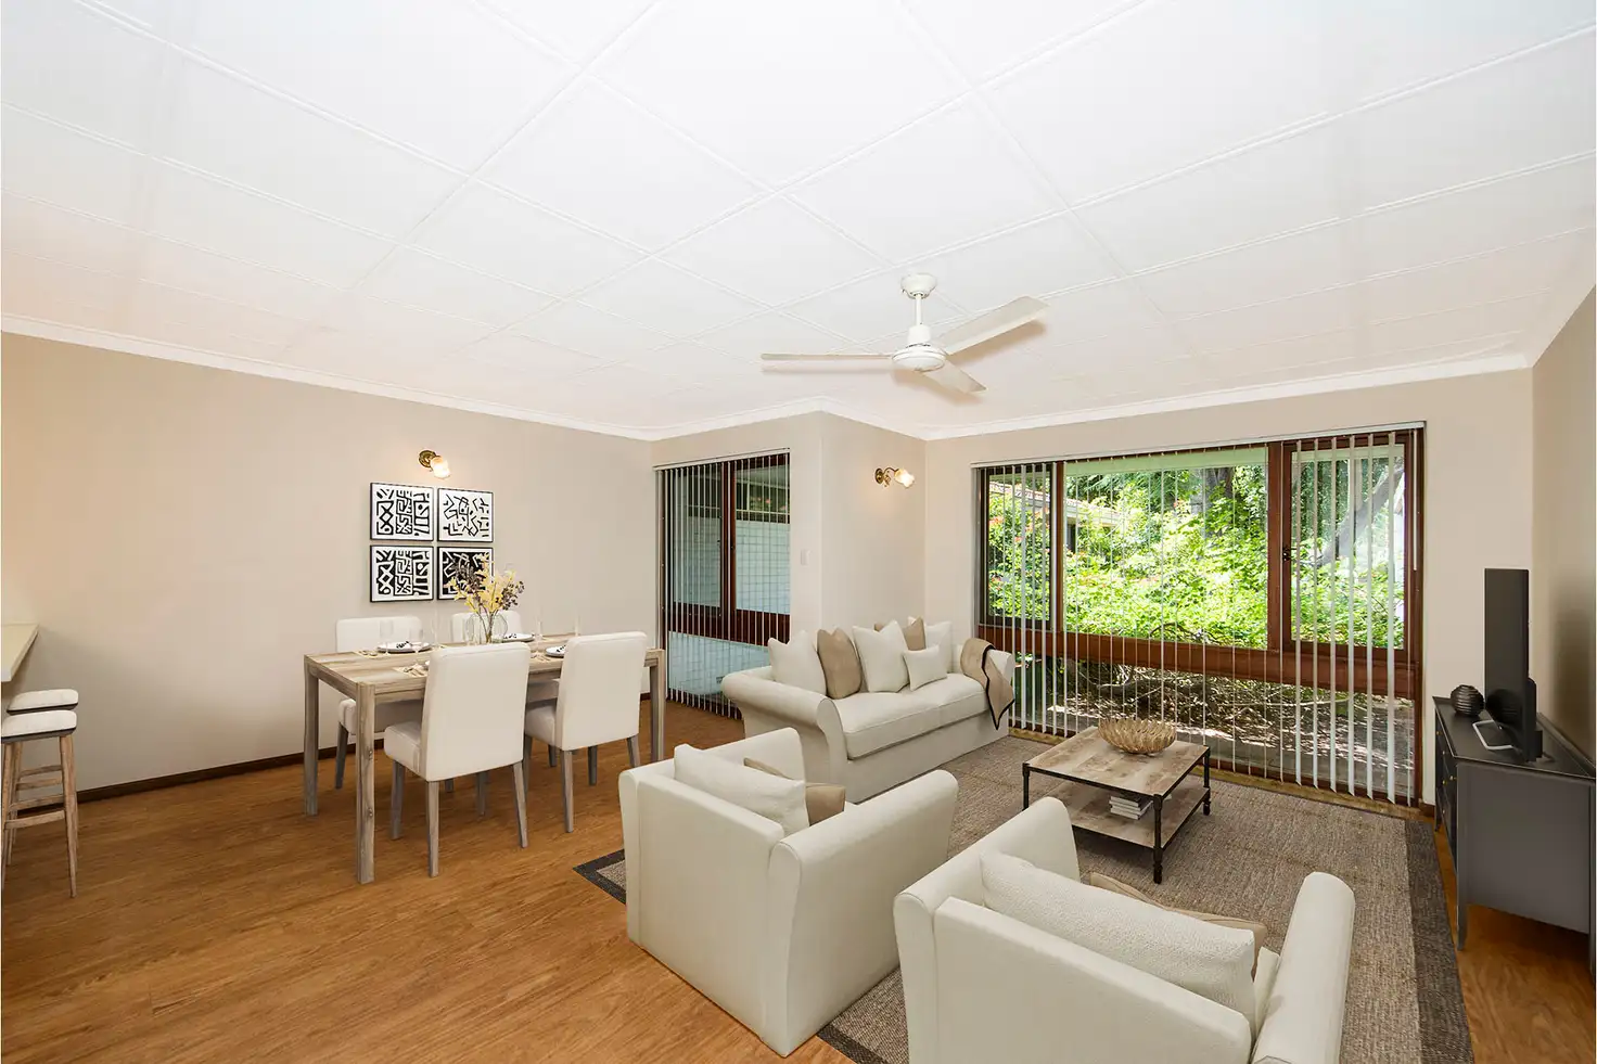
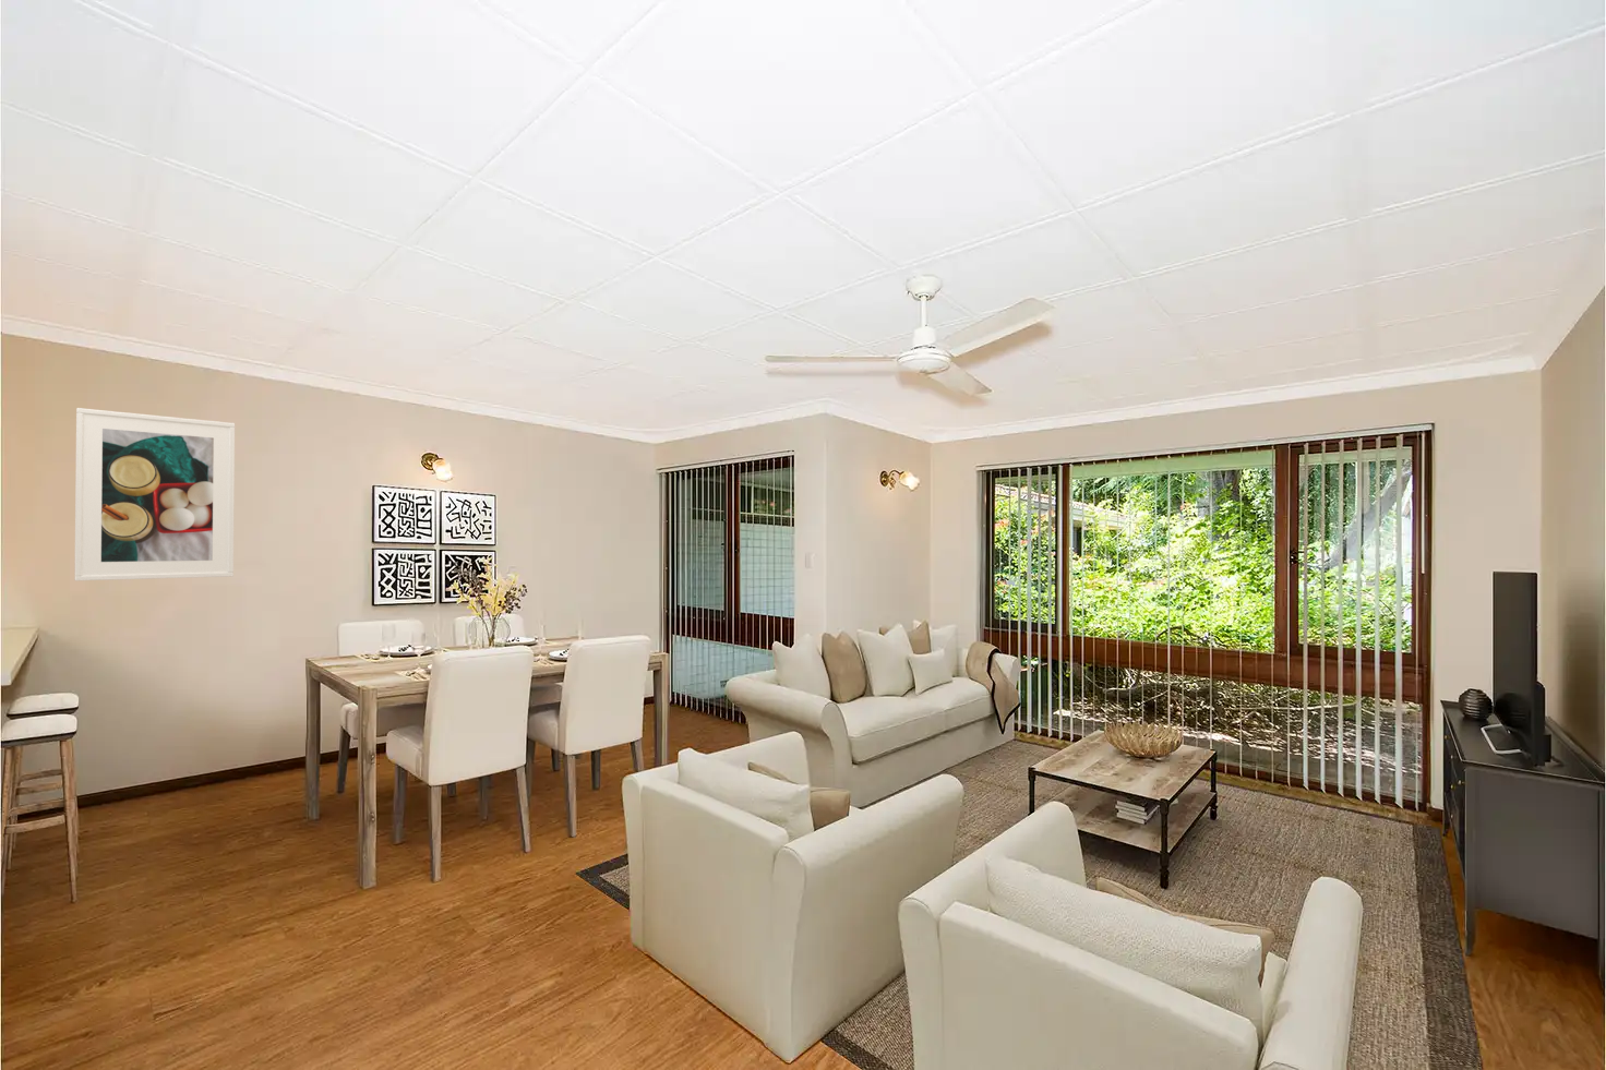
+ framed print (159, 497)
